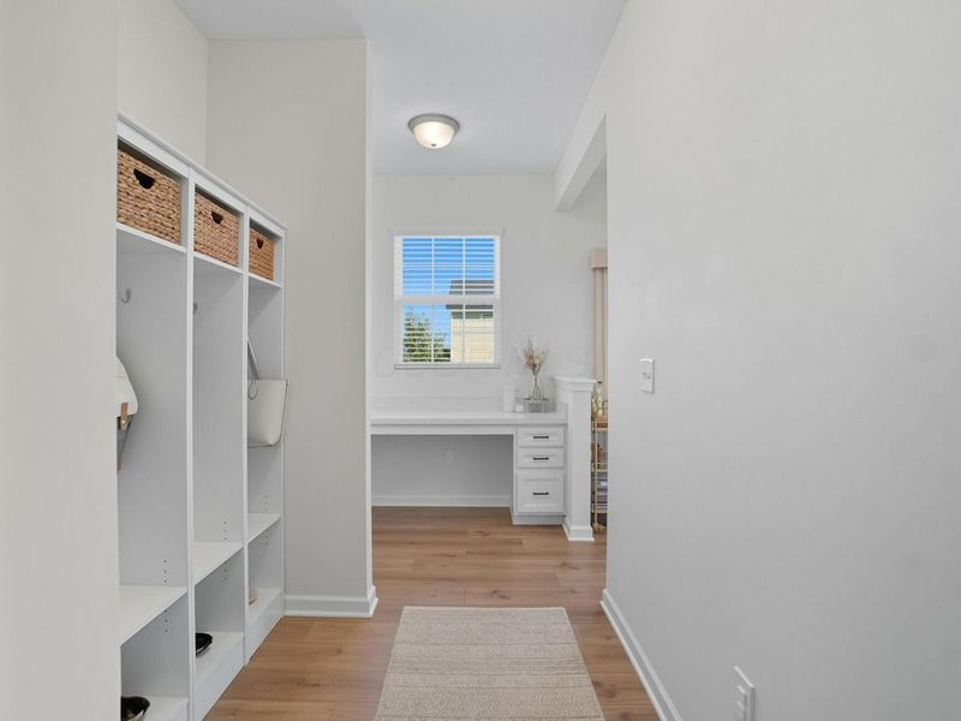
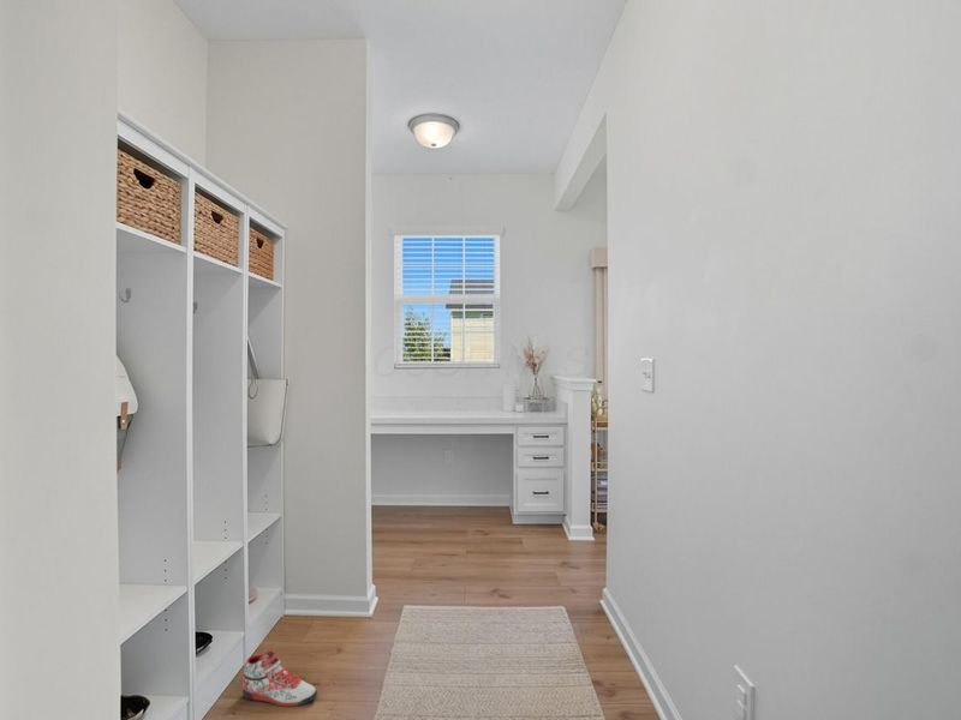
+ sneaker (279, 677)
